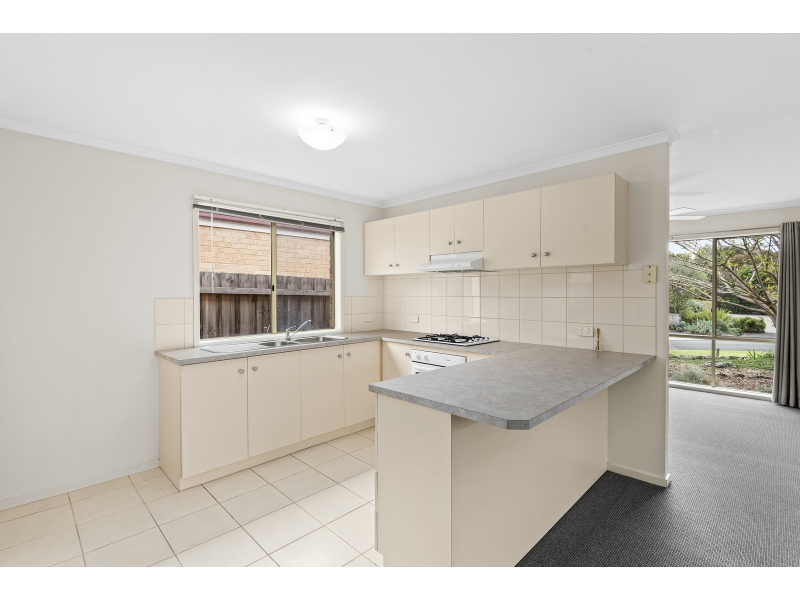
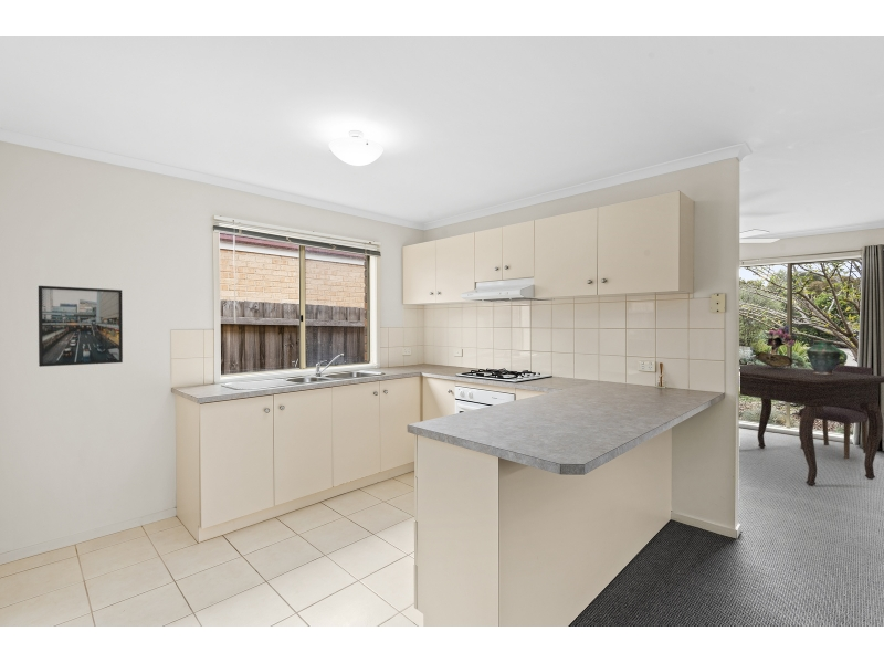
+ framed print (82, 326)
+ vase (827, 357)
+ dining table (770, 412)
+ bouquet (776, 346)
+ dining chair (835, 408)
